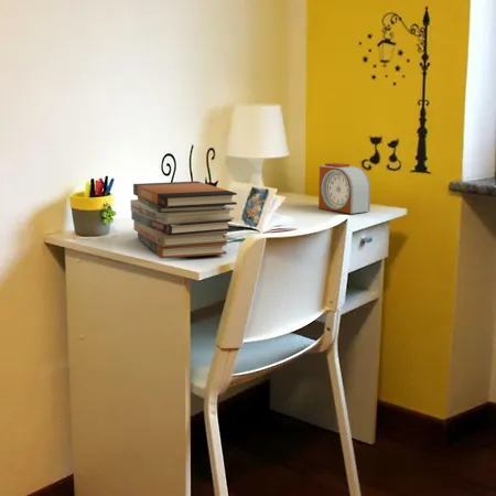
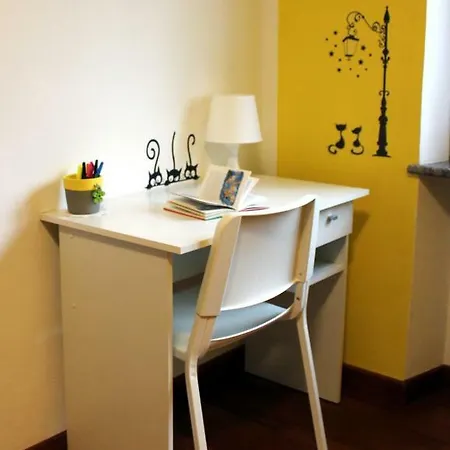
- book stack (181, 216)
- alarm clock (343, 186)
